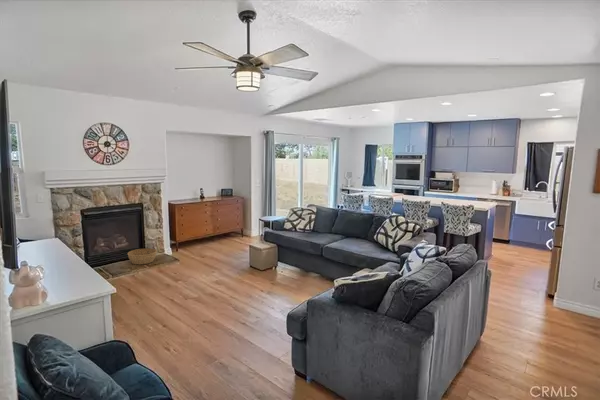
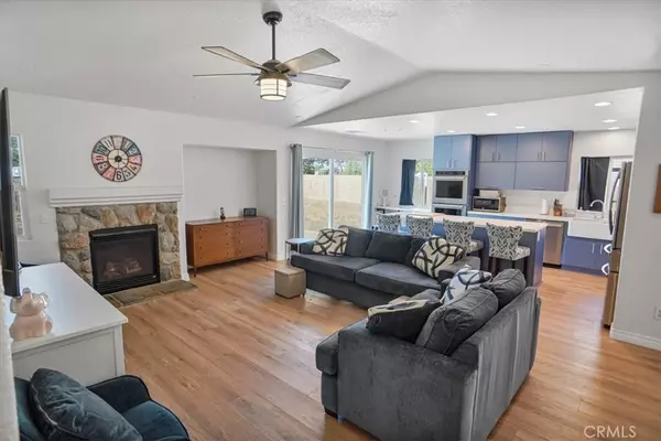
- basket (142, 256)
